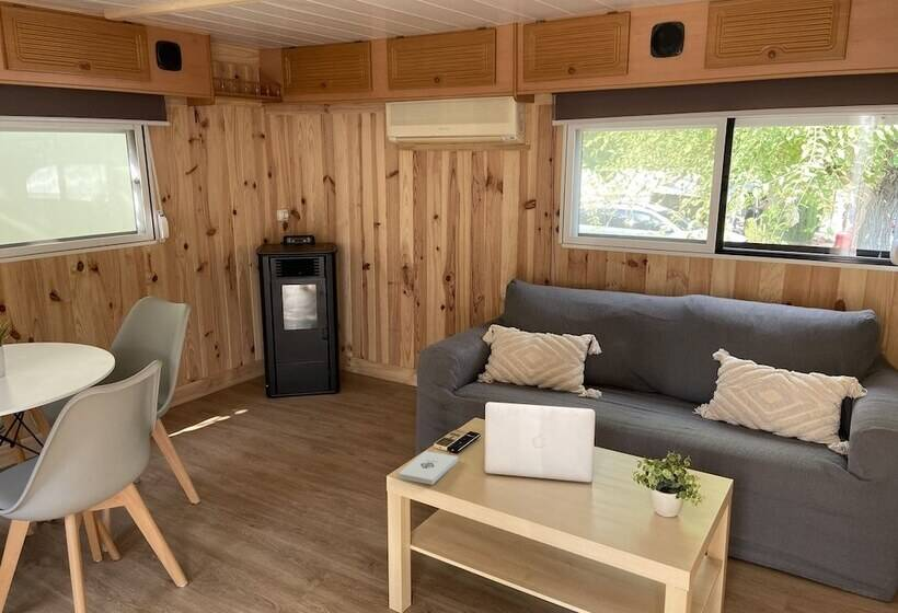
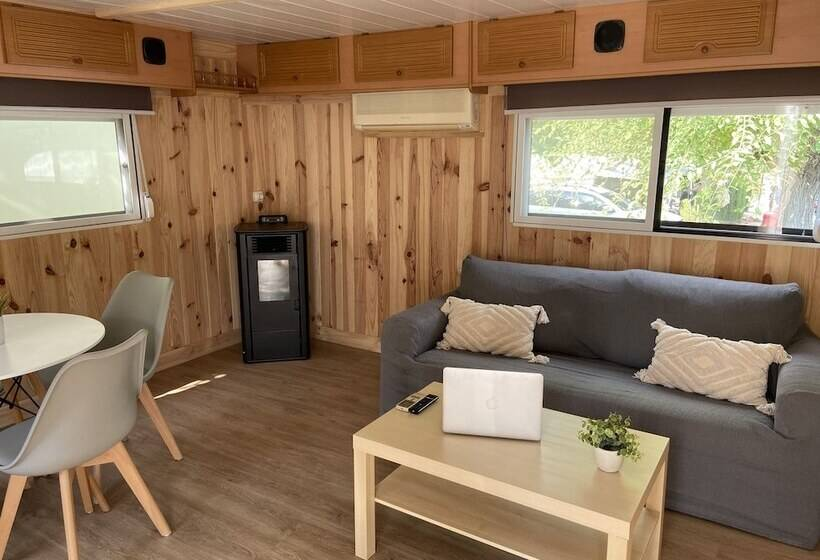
- notepad (428, 466)
